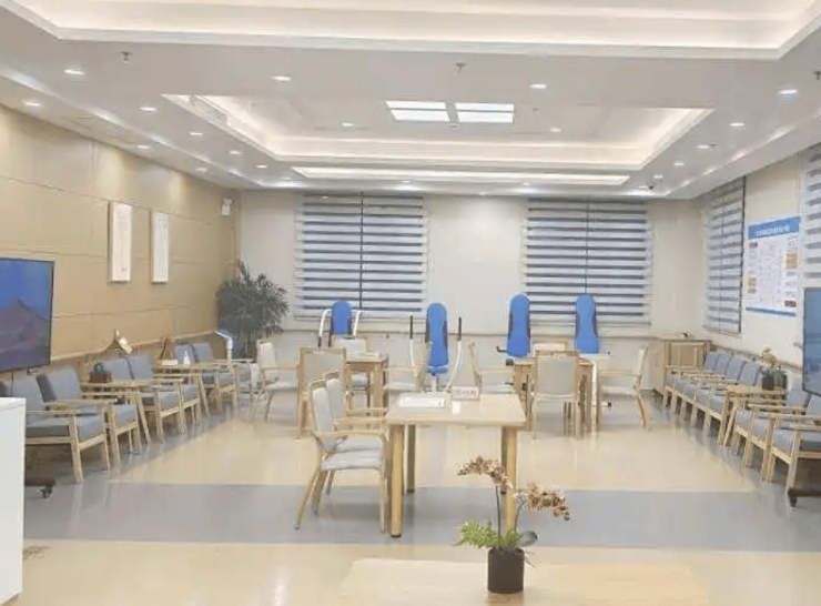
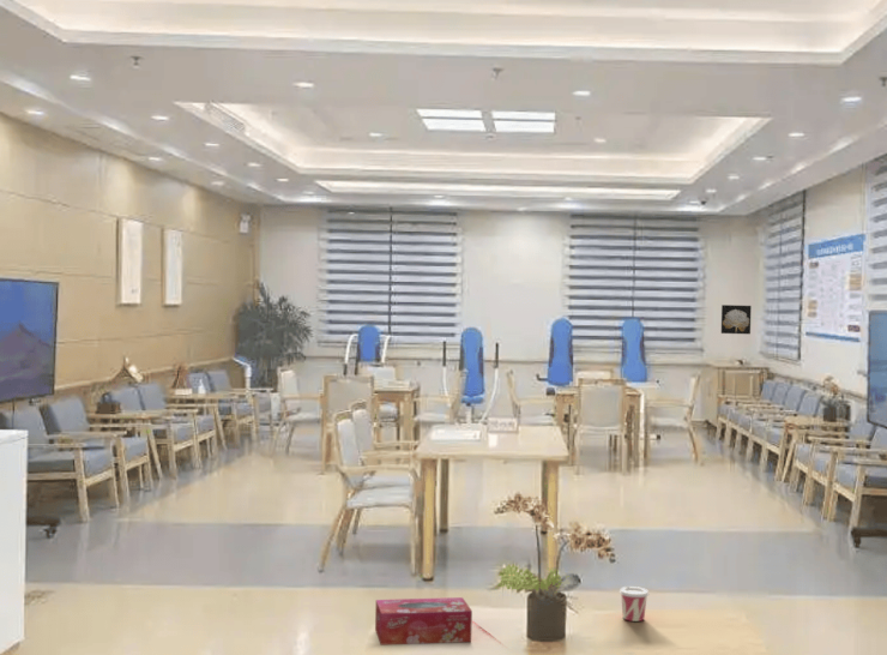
+ wall art (736, 319)
+ tissue box (422, 620)
+ cup (633, 603)
